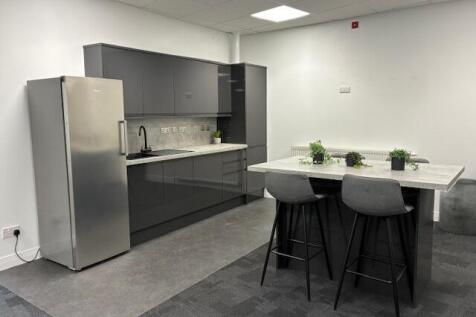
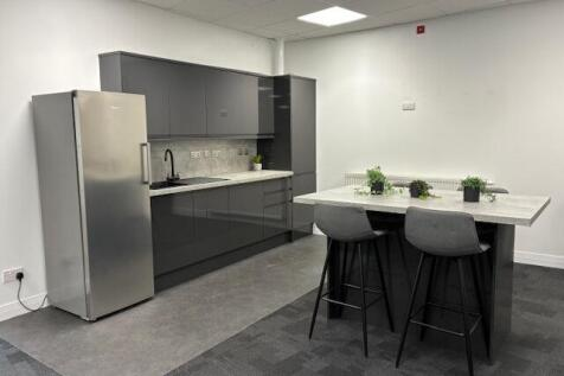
- trash can (460, 205)
